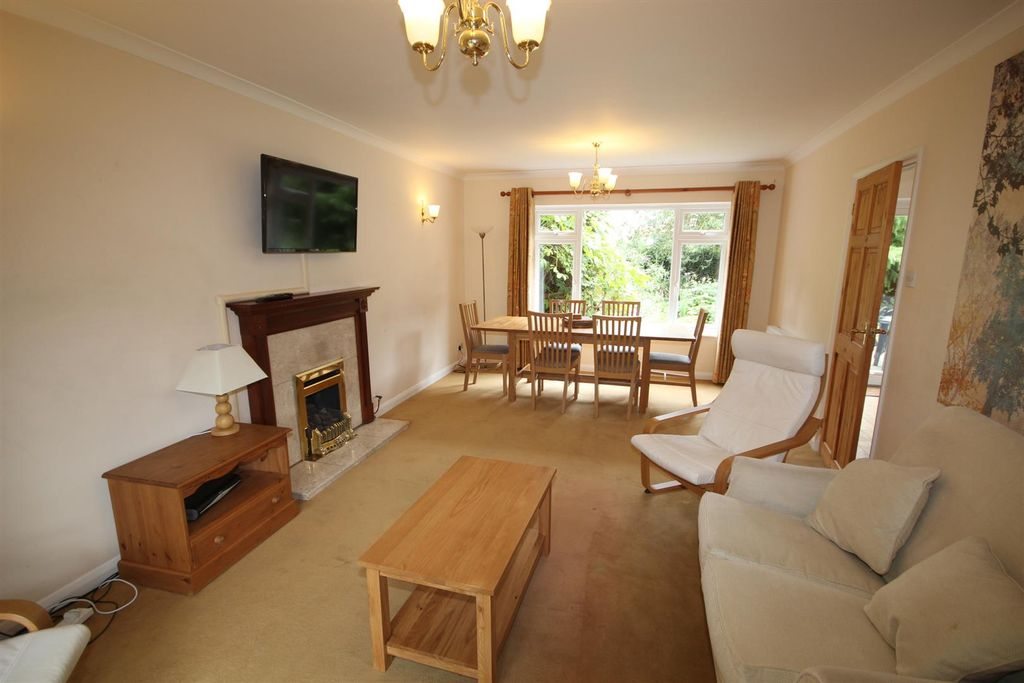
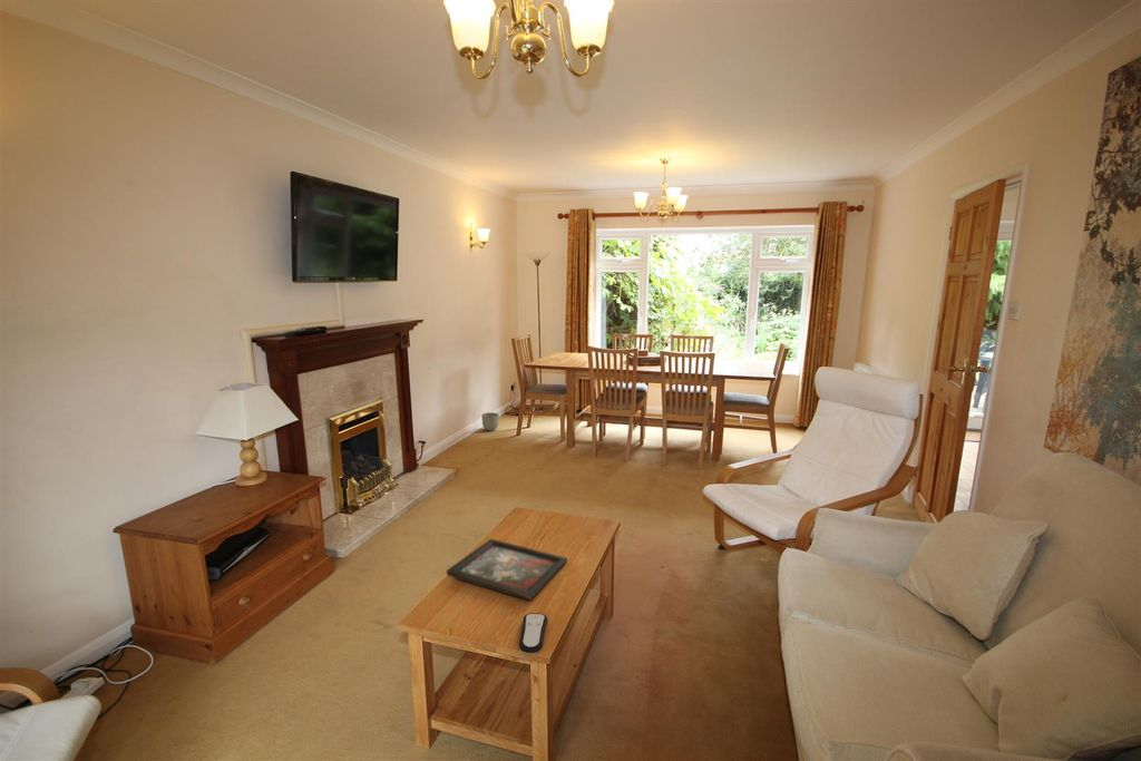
+ remote control (533, 632)
+ decorative tray (508, 566)
+ planter (490, 421)
